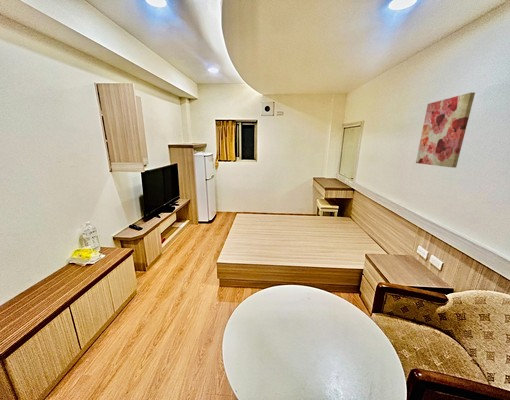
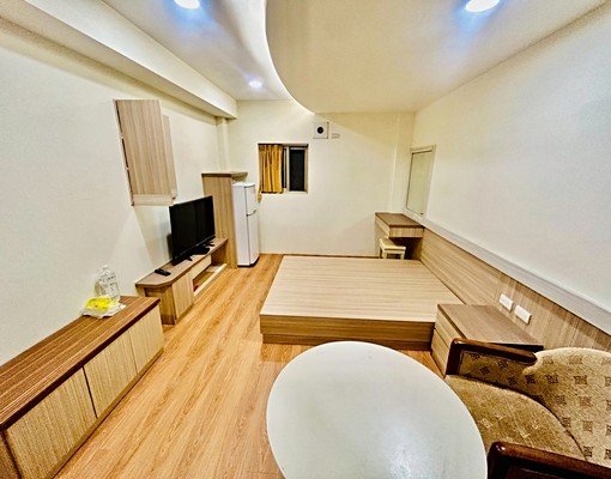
- wall art (440, 133)
